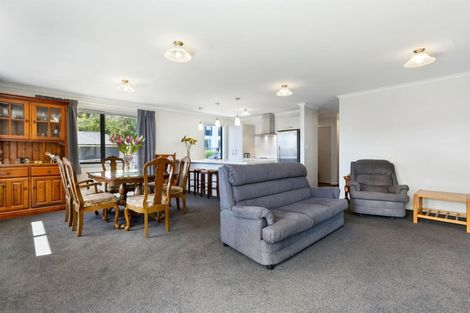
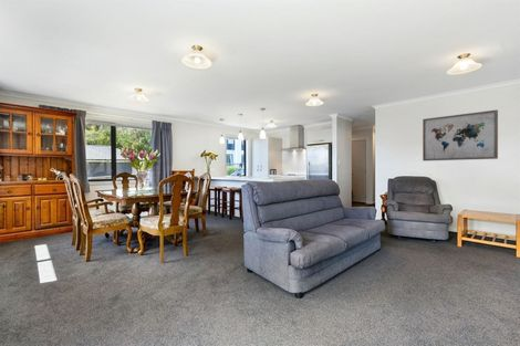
+ wall art (457, 137)
